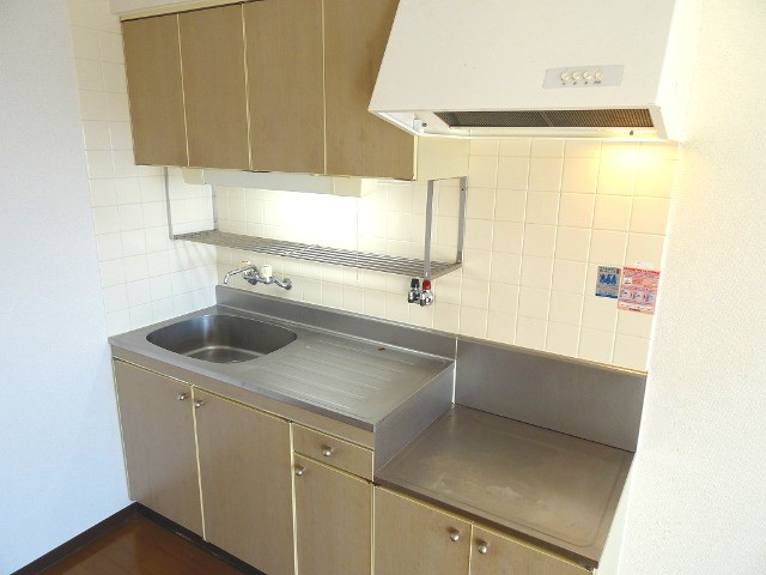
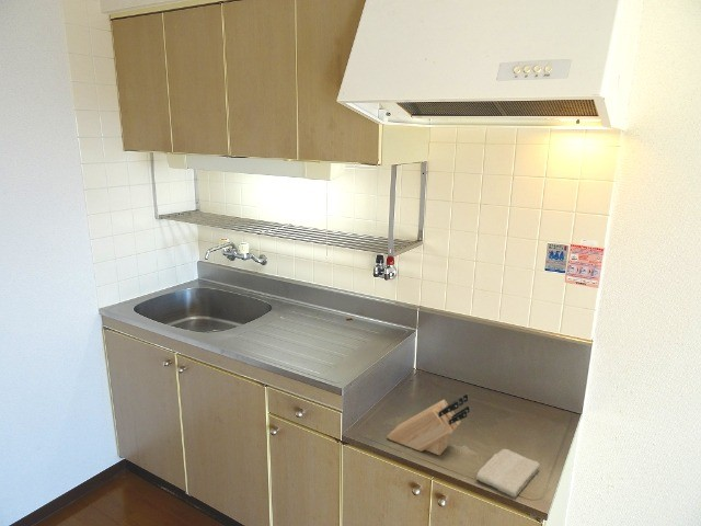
+ washcloth (508, 470)
+ knife block (429, 416)
